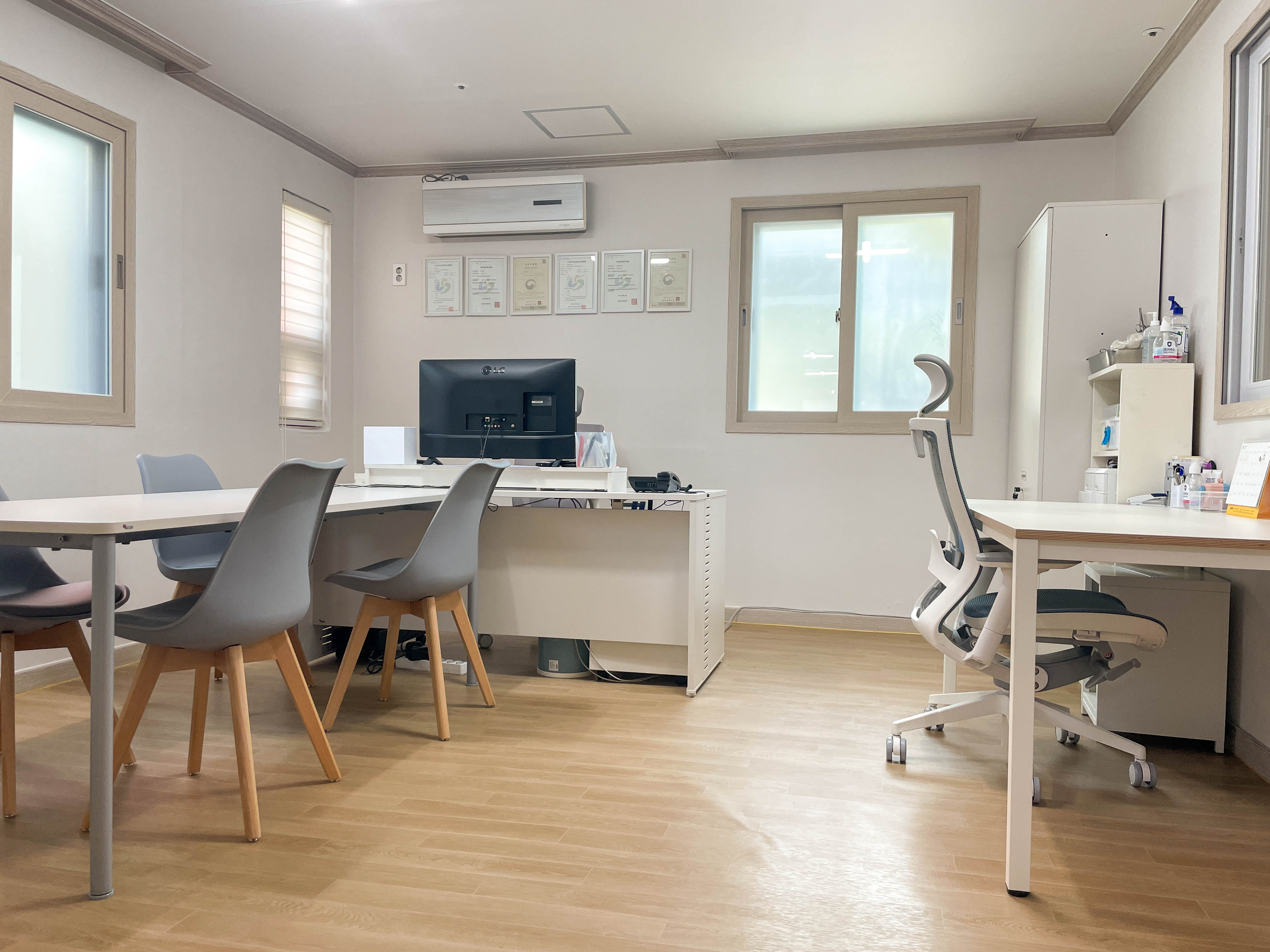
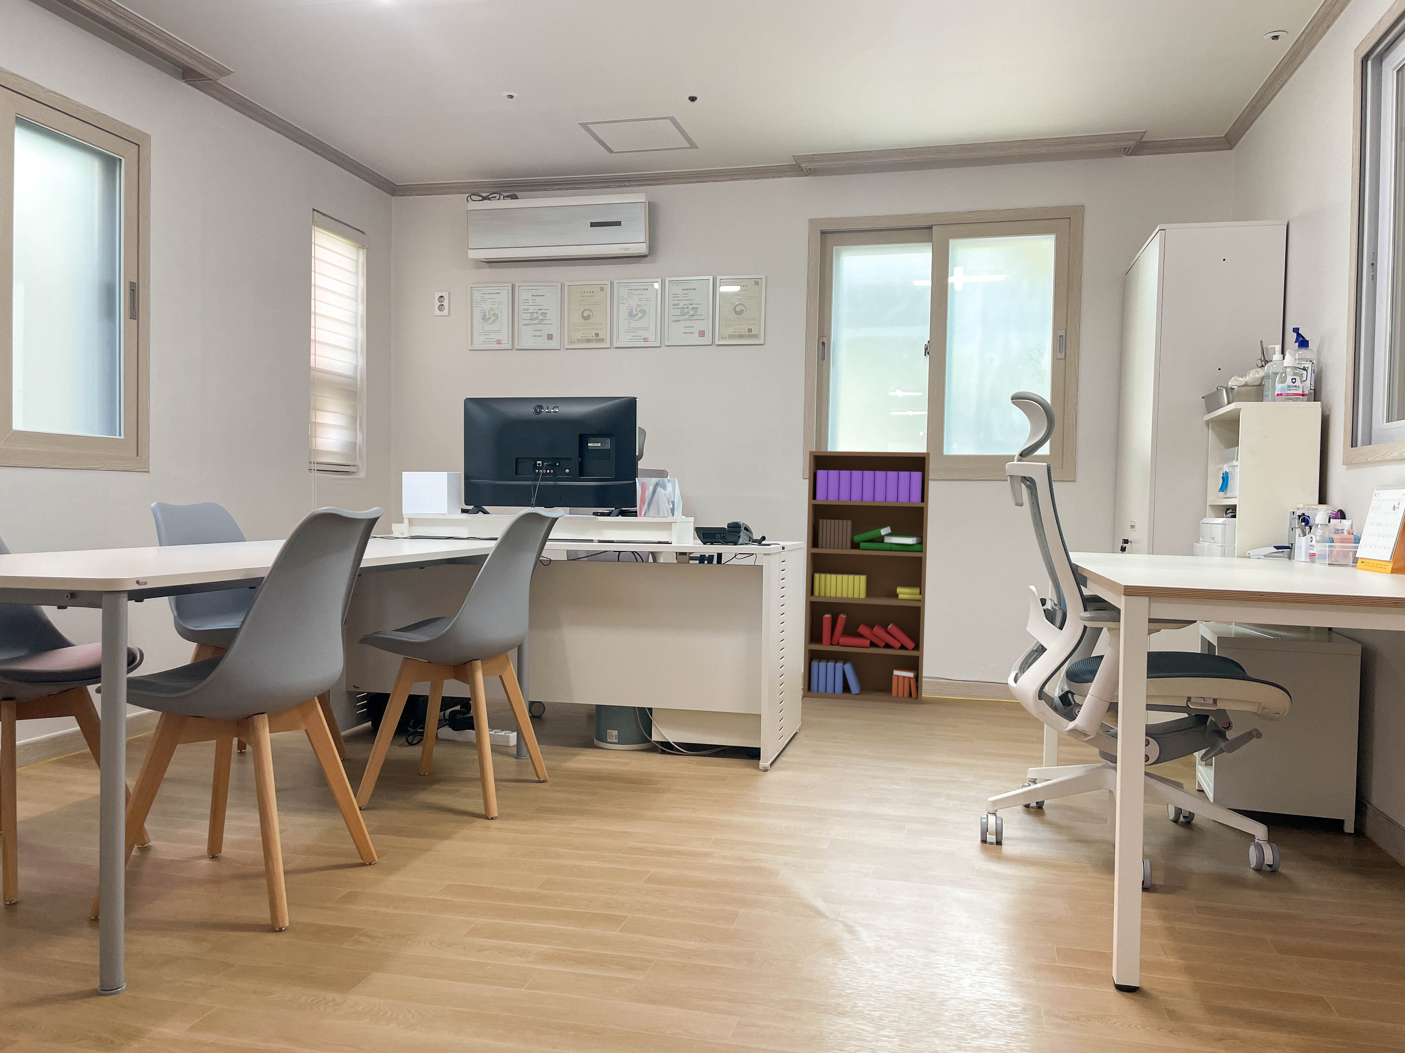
+ smoke detector (693, 98)
+ bookshelf (866, 575)
